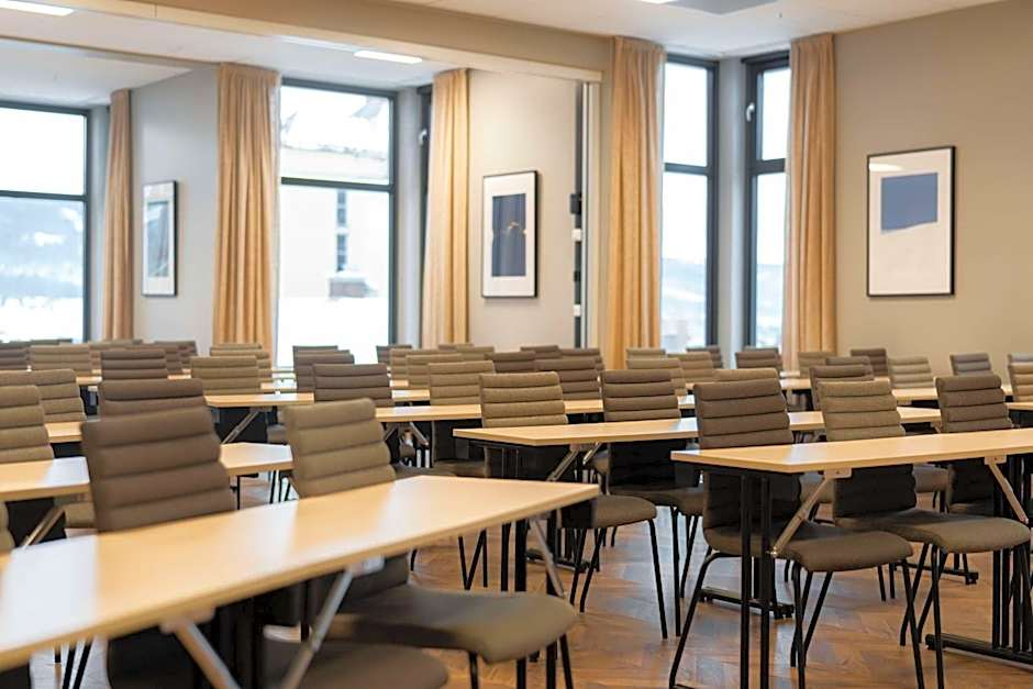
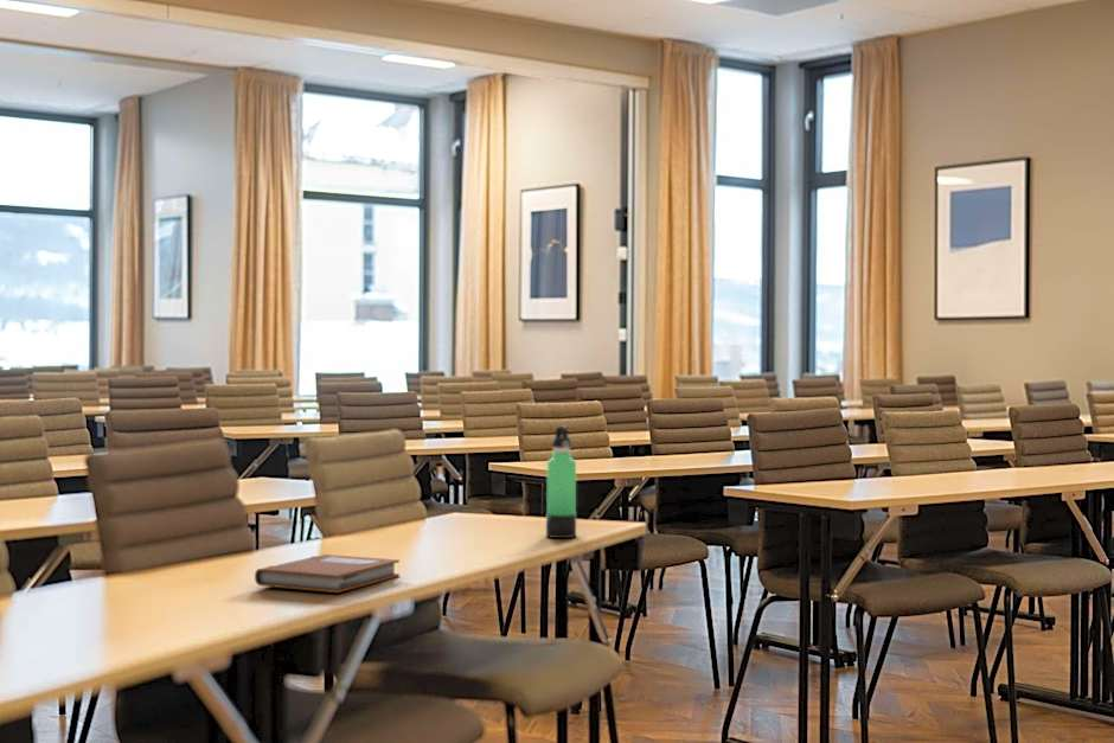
+ notebook (329, 571)
+ thermos bottle (561, 481)
